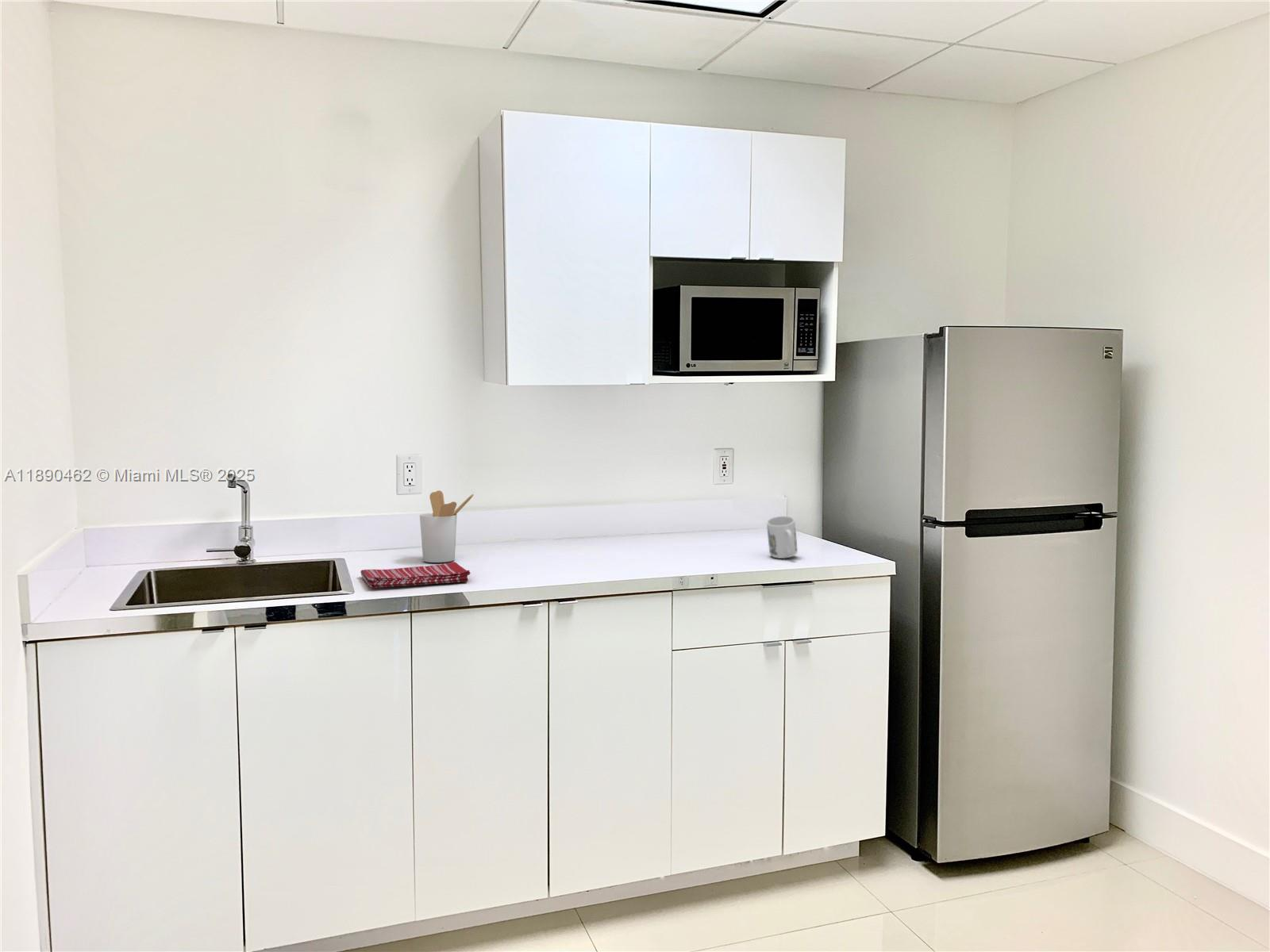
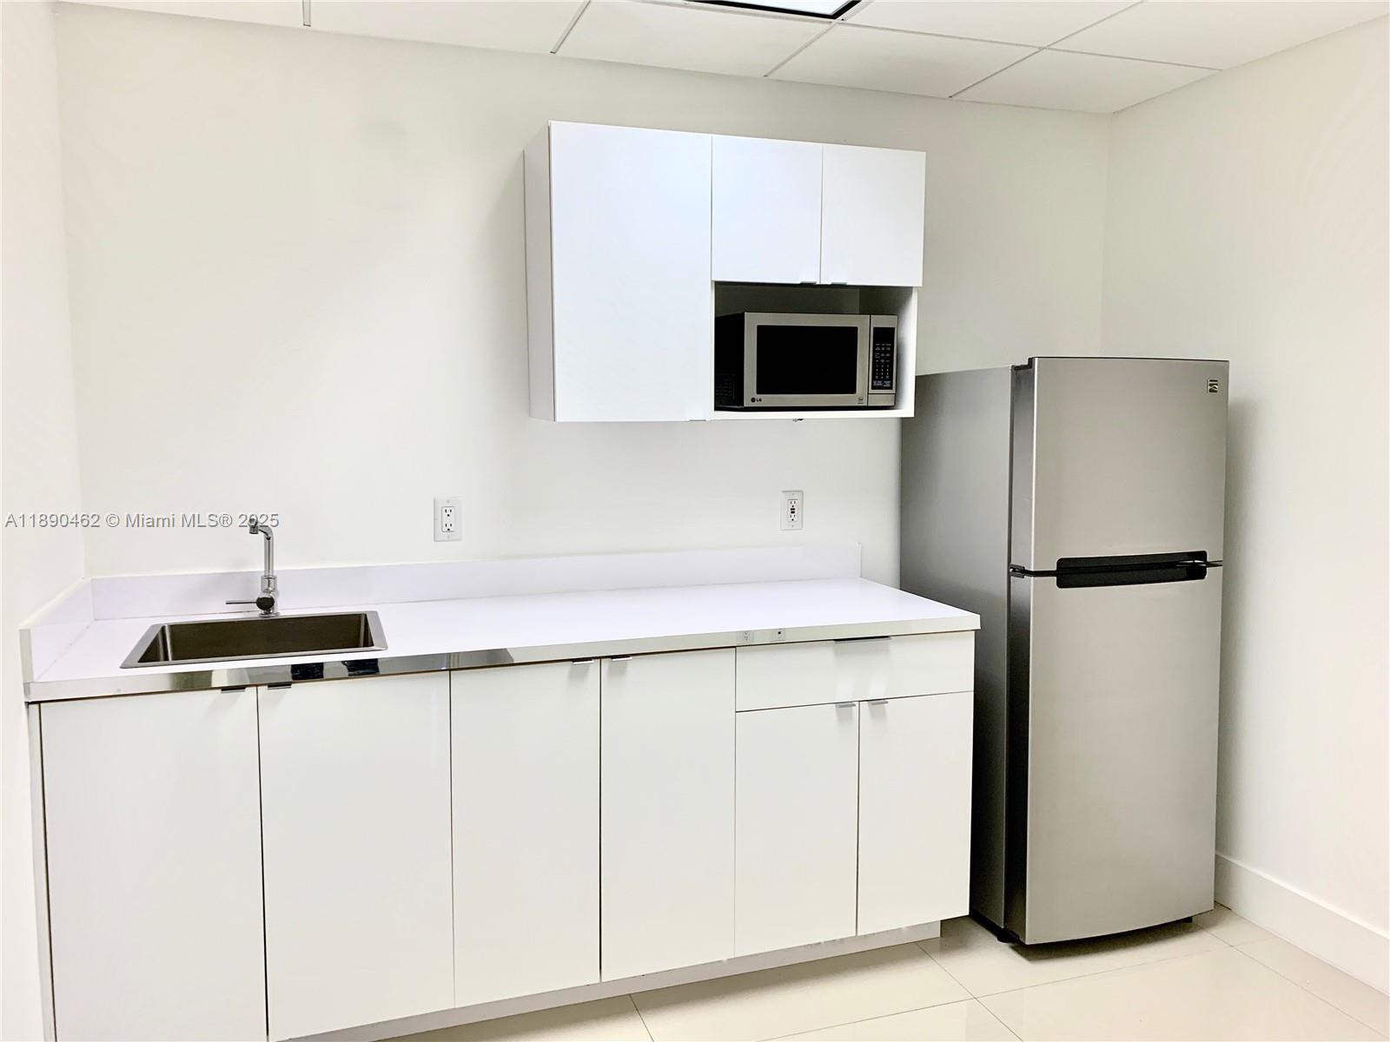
- mug (785, 537)
- dish towel (415, 574)
- utensil holder (448, 525)
